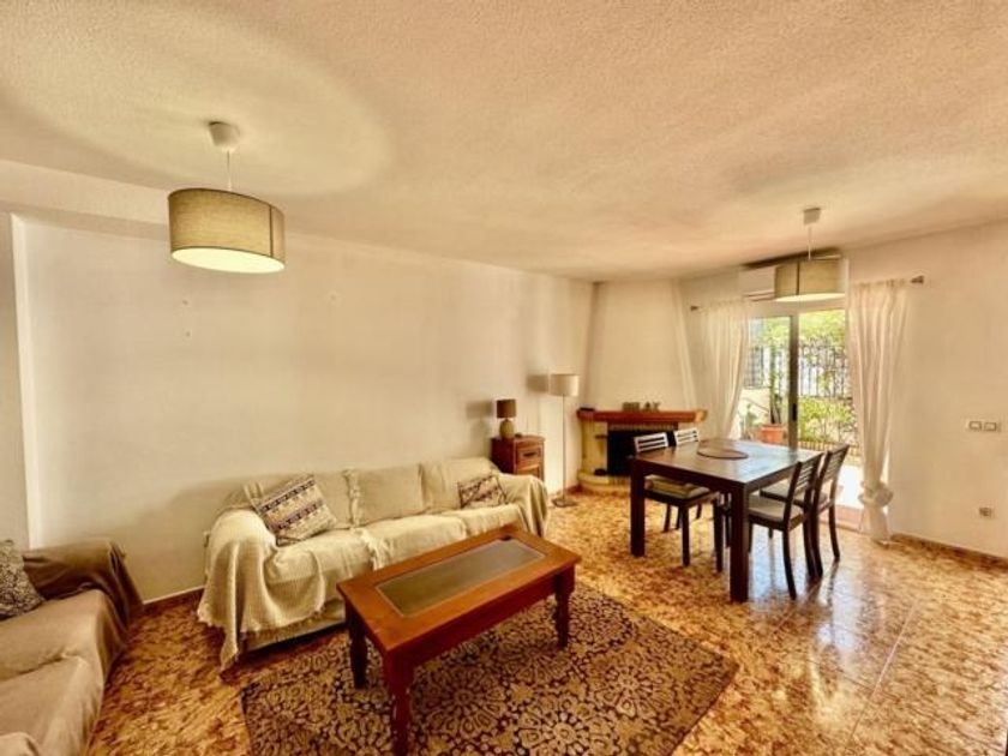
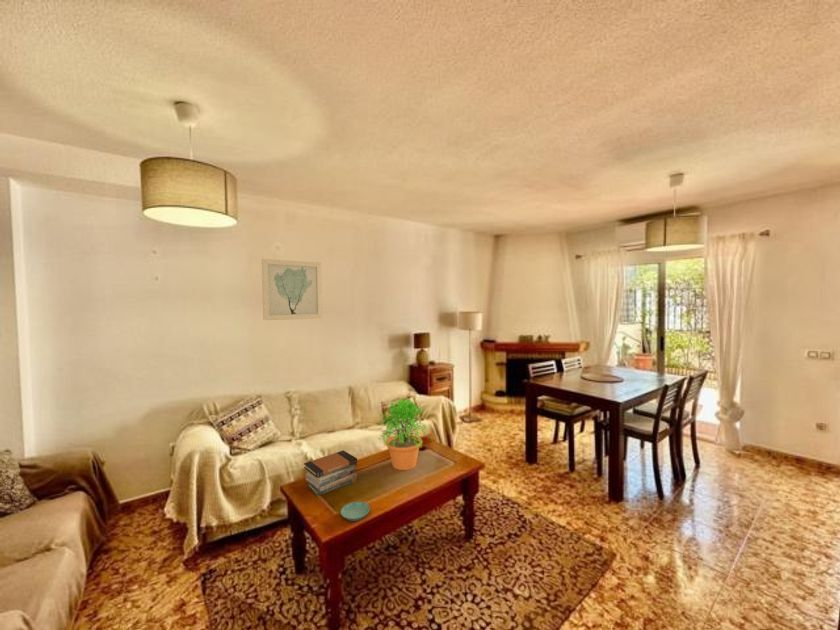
+ saucer (355, 512)
+ potted plant (403, 431)
+ book stack (331, 472)
+ wall art (293, 290)
